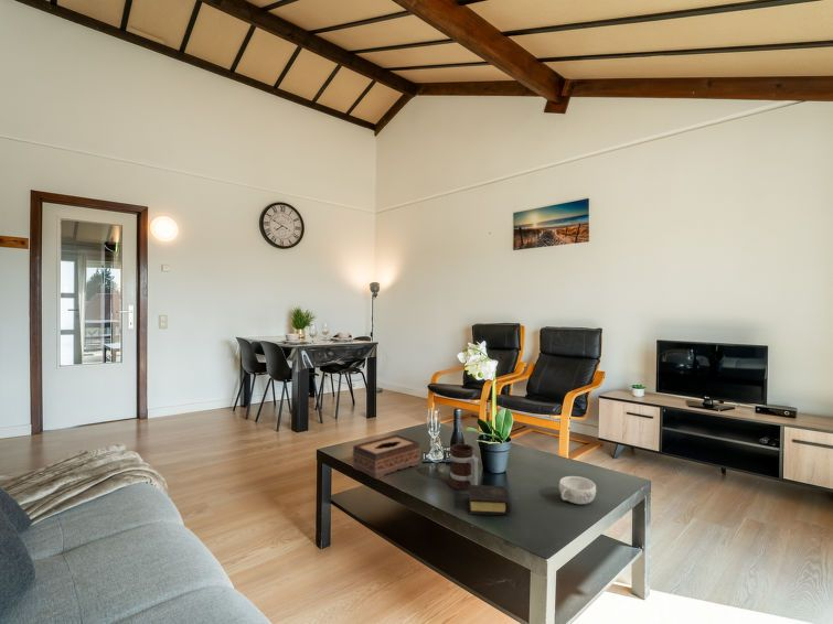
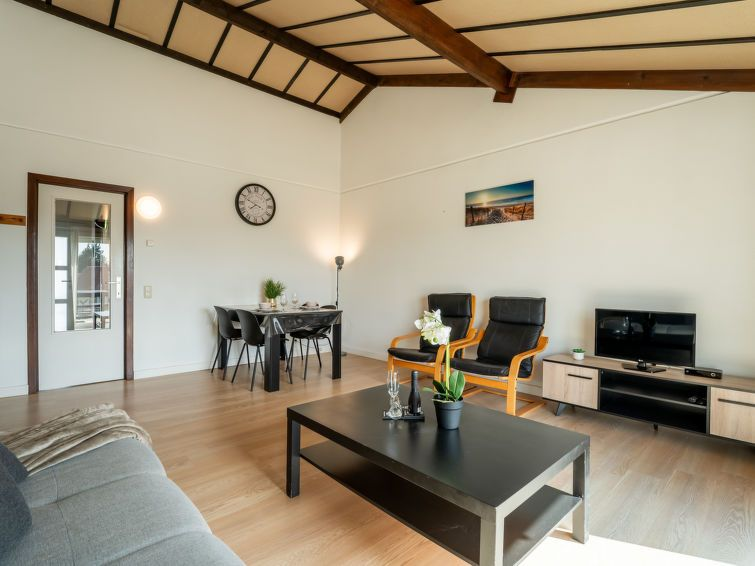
- tissue box (386, 454)
- mug (462, 466)
- book (489, 499)
- decorative bowl (575, 491)
